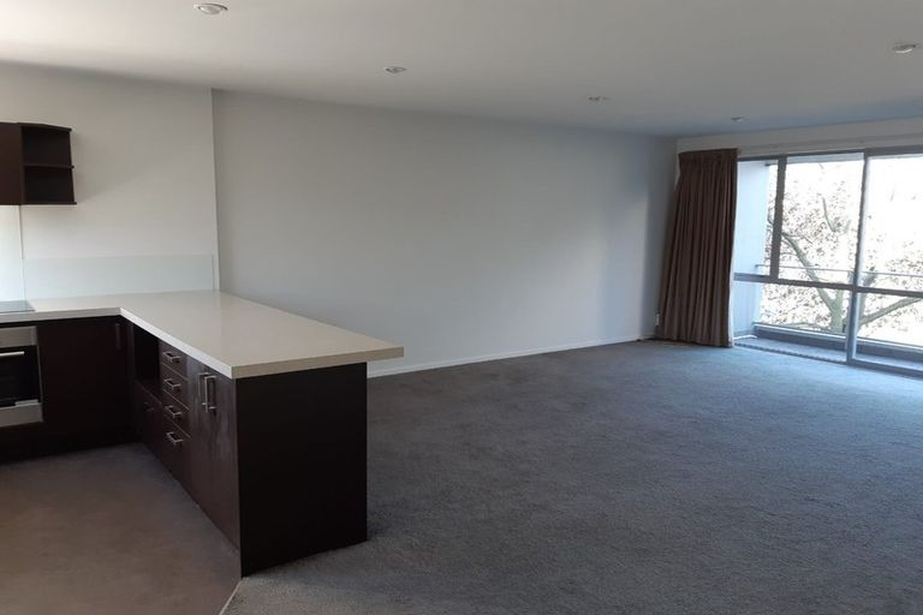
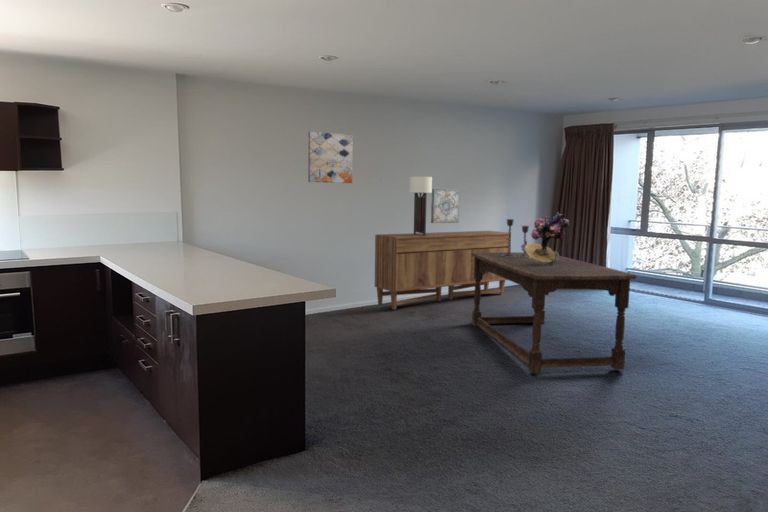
+ dining table (539, 303)
+ sideboard (446, 266)
+ wall art (445, 206)
+ wall sconce (419, 205)
+ wall art (330, 158)
+ bouquet (543, 237)
+ candlestick (510, 237)
